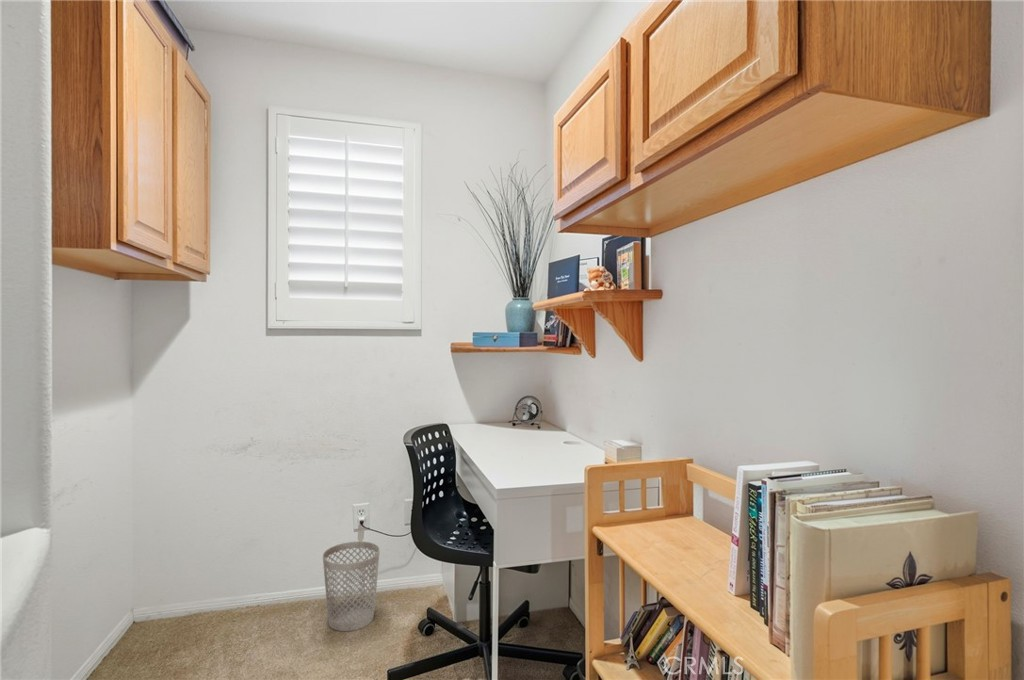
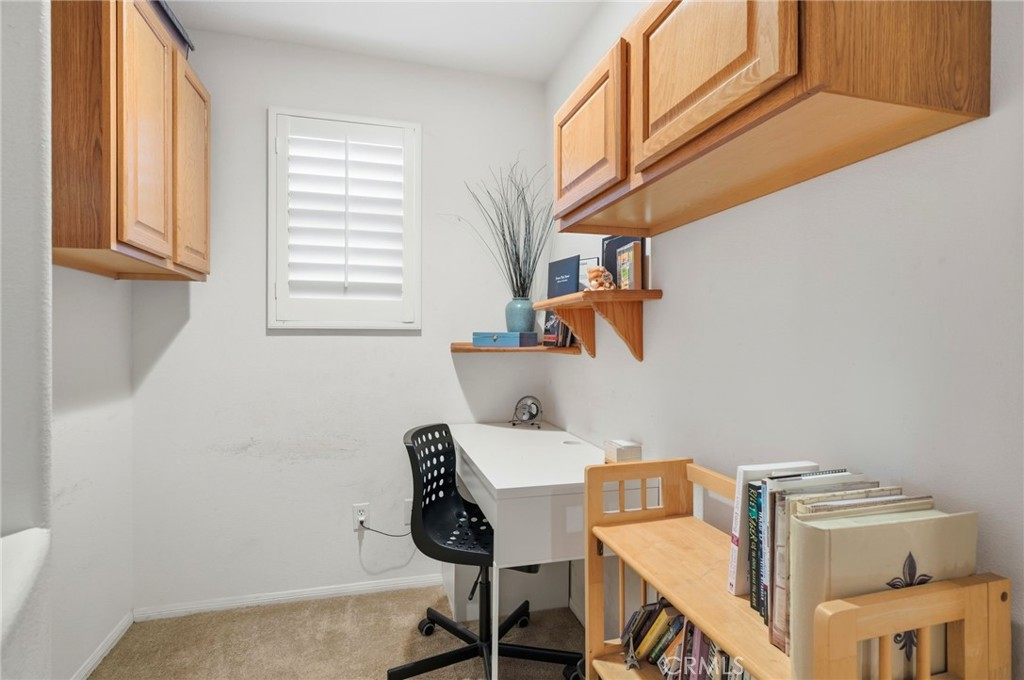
- wastebasket (351, 586)
